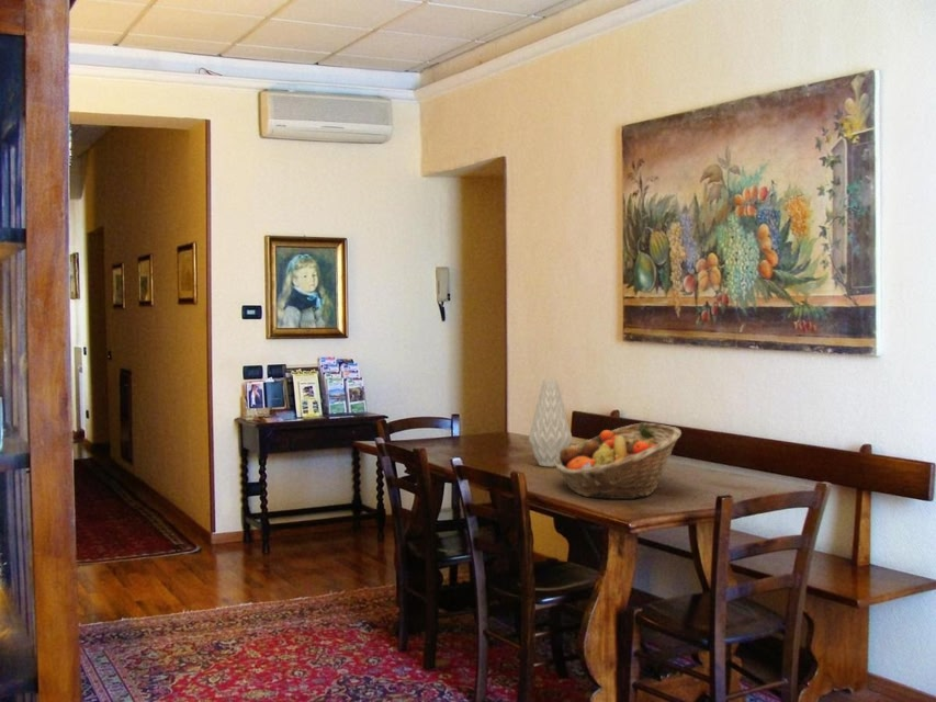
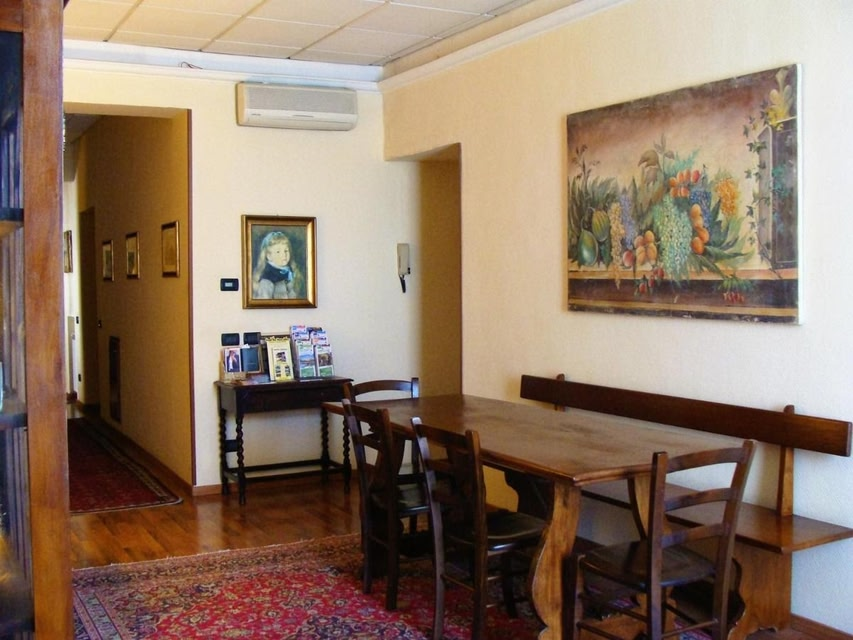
- vase (550, 422)
- fruit basket (617, 458)
